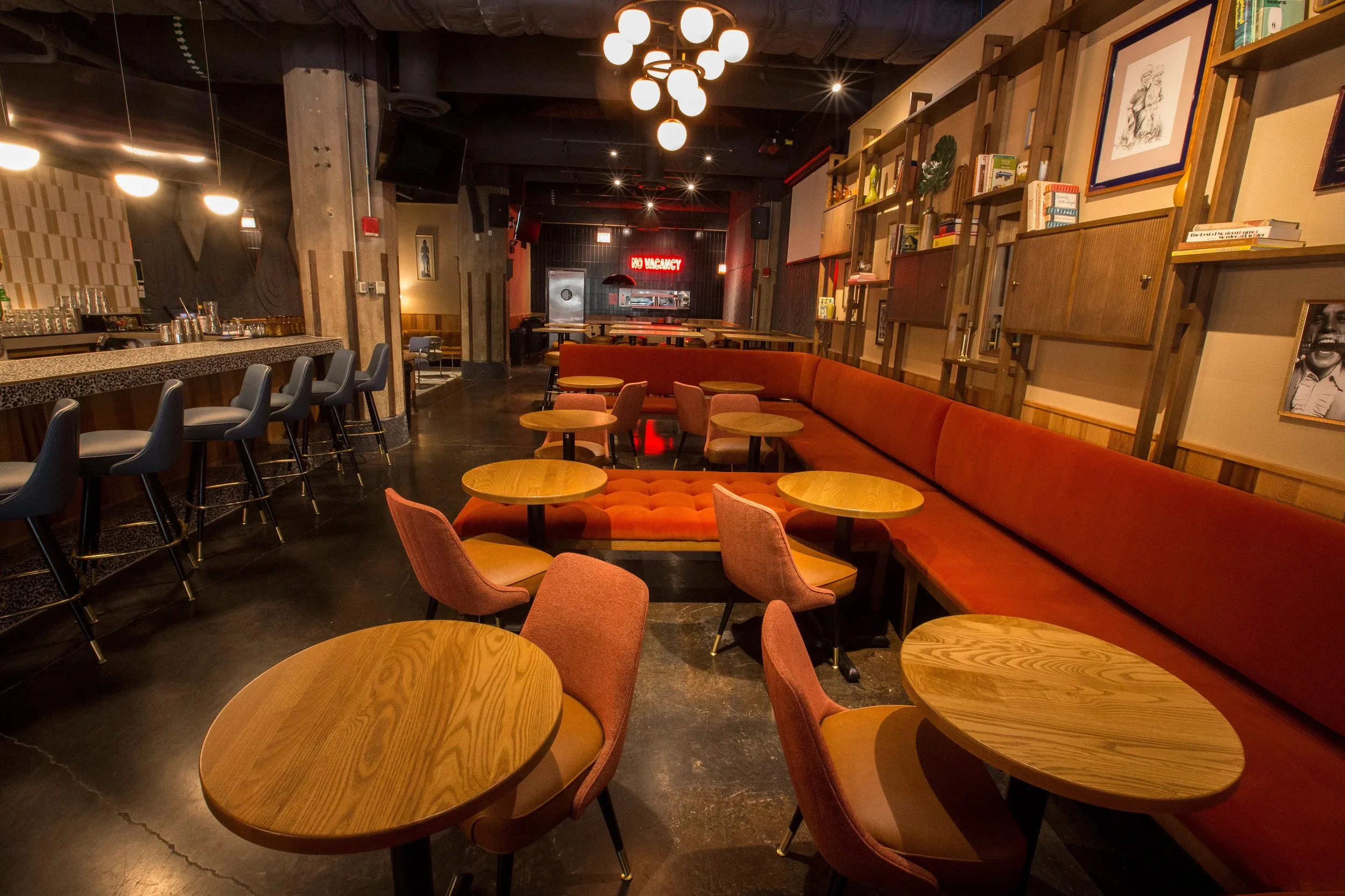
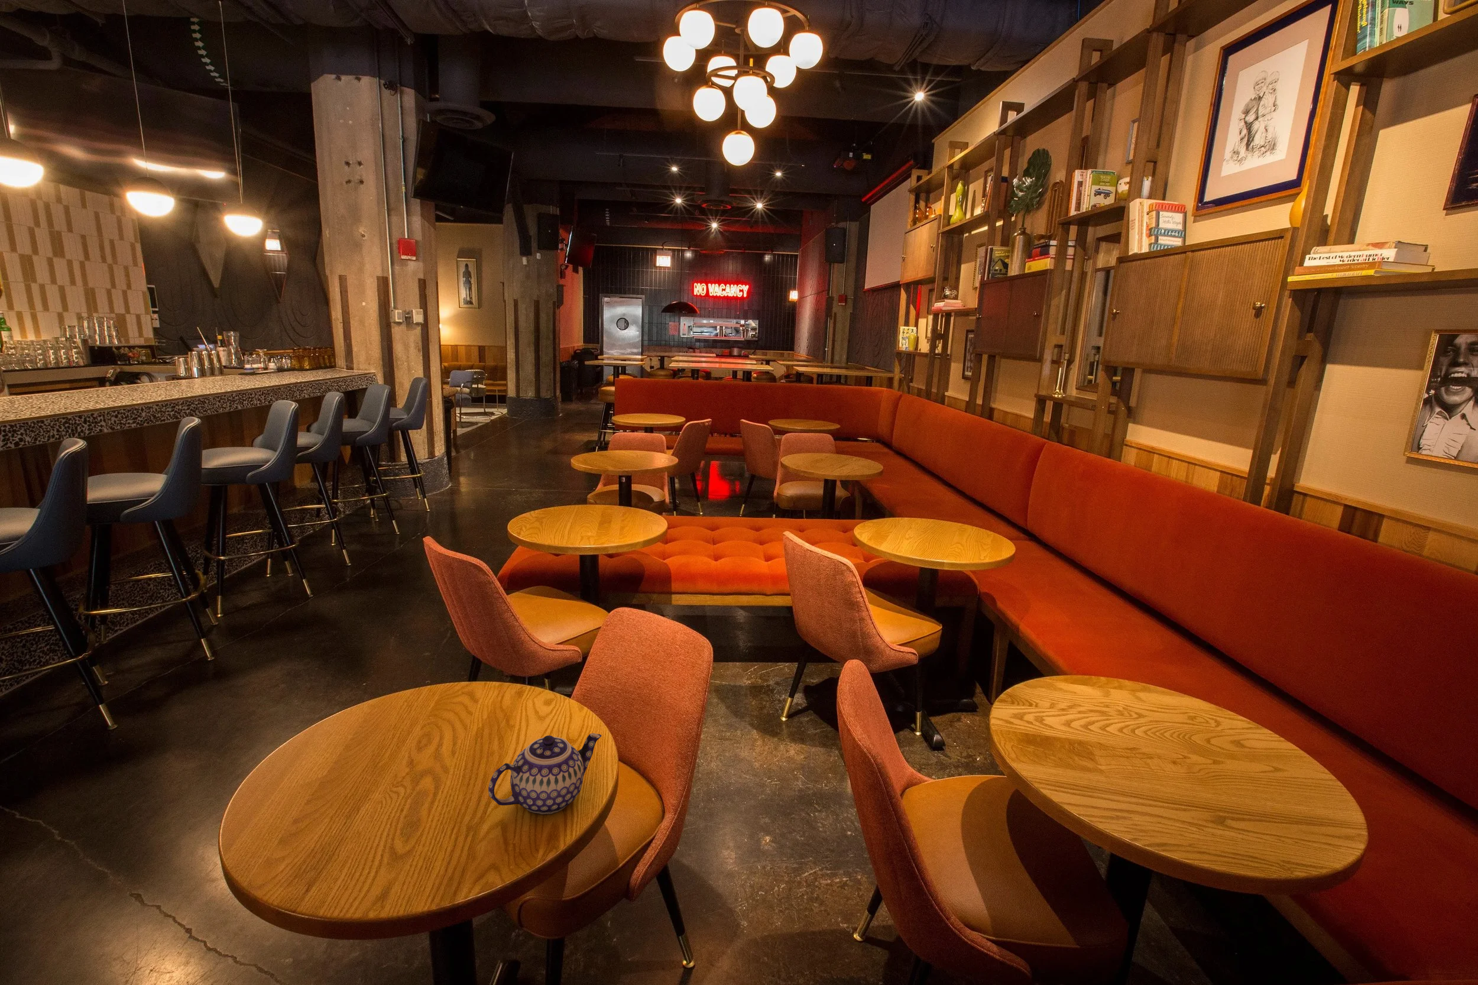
+ teapot (548, 768)
